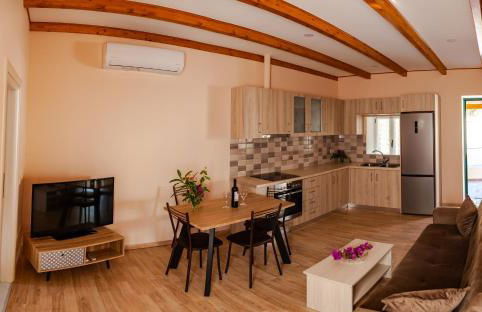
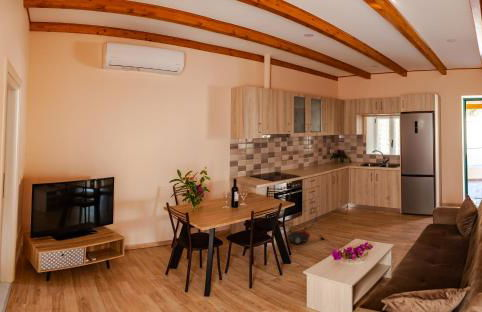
+ vacuum cleaner (311, 225)
